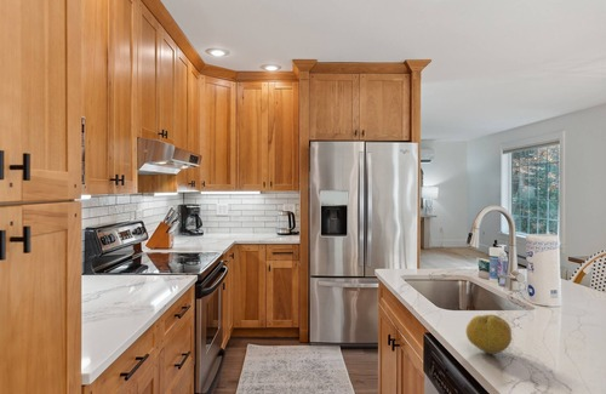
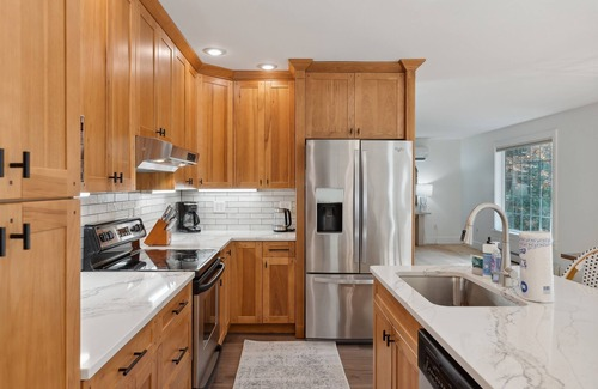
- fruit (488, 333)
